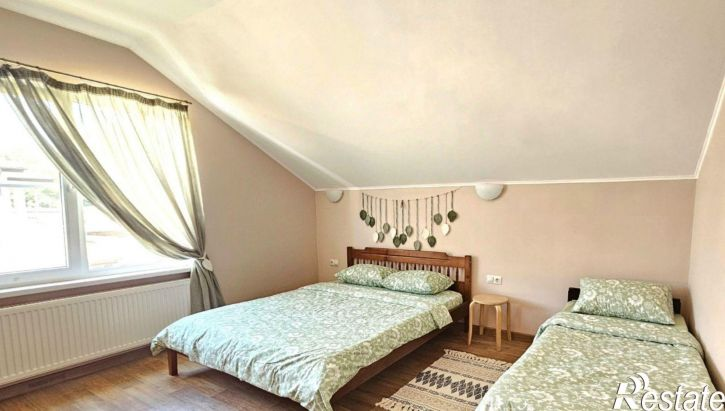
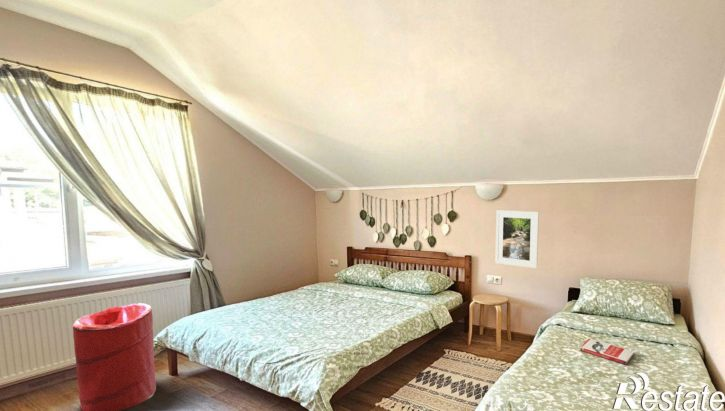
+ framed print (516, 238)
+ laundry hamper (116, 353)
+ book (606, 350)
